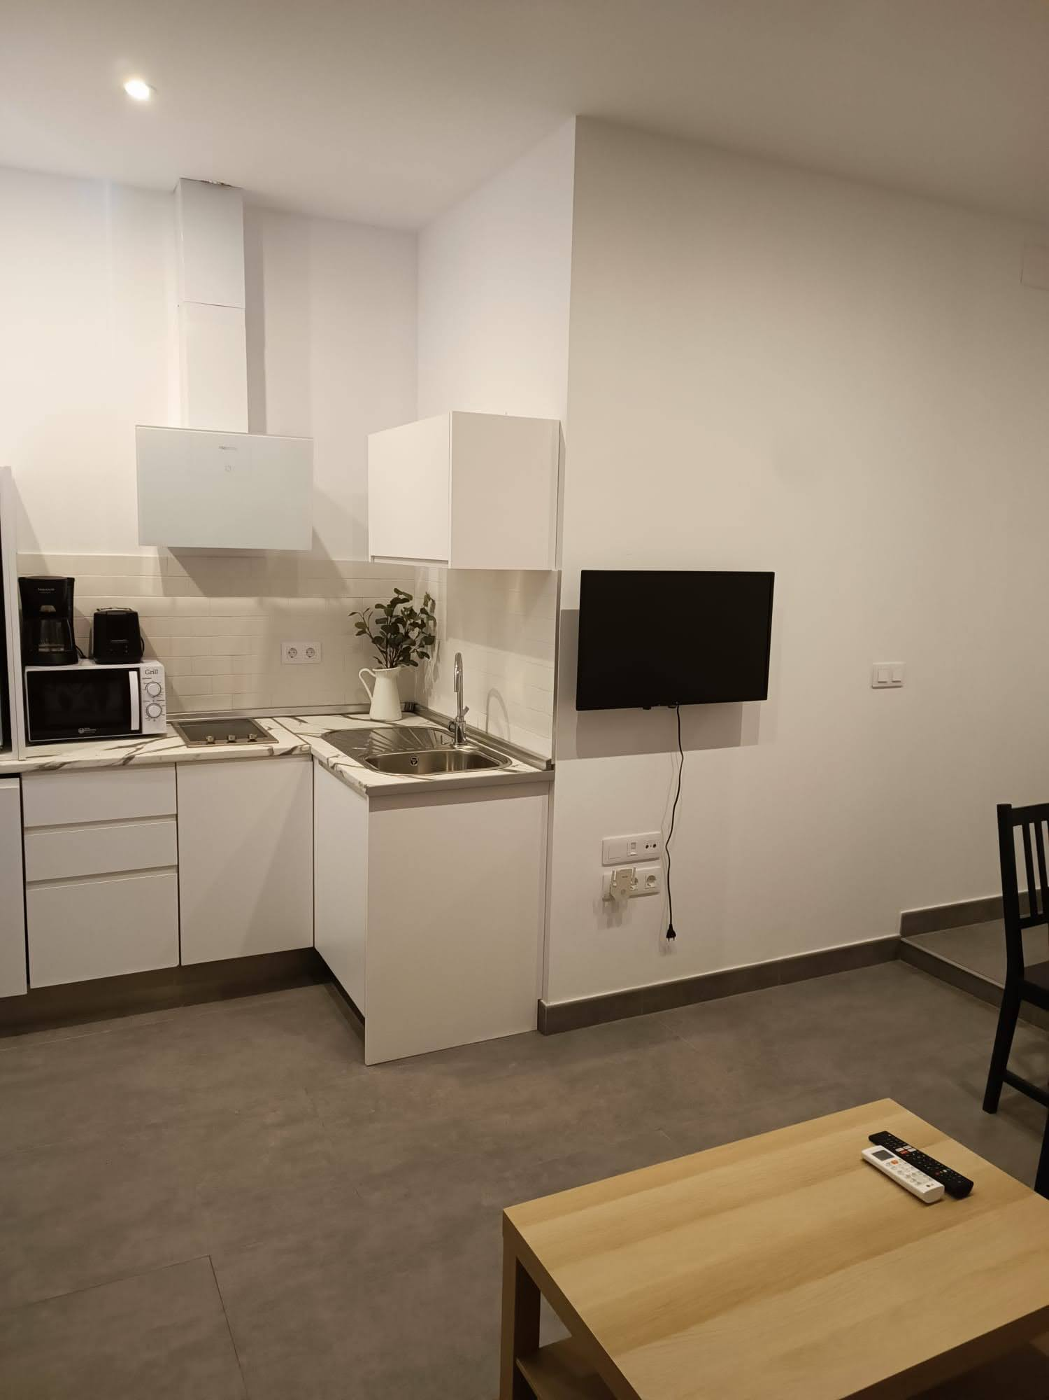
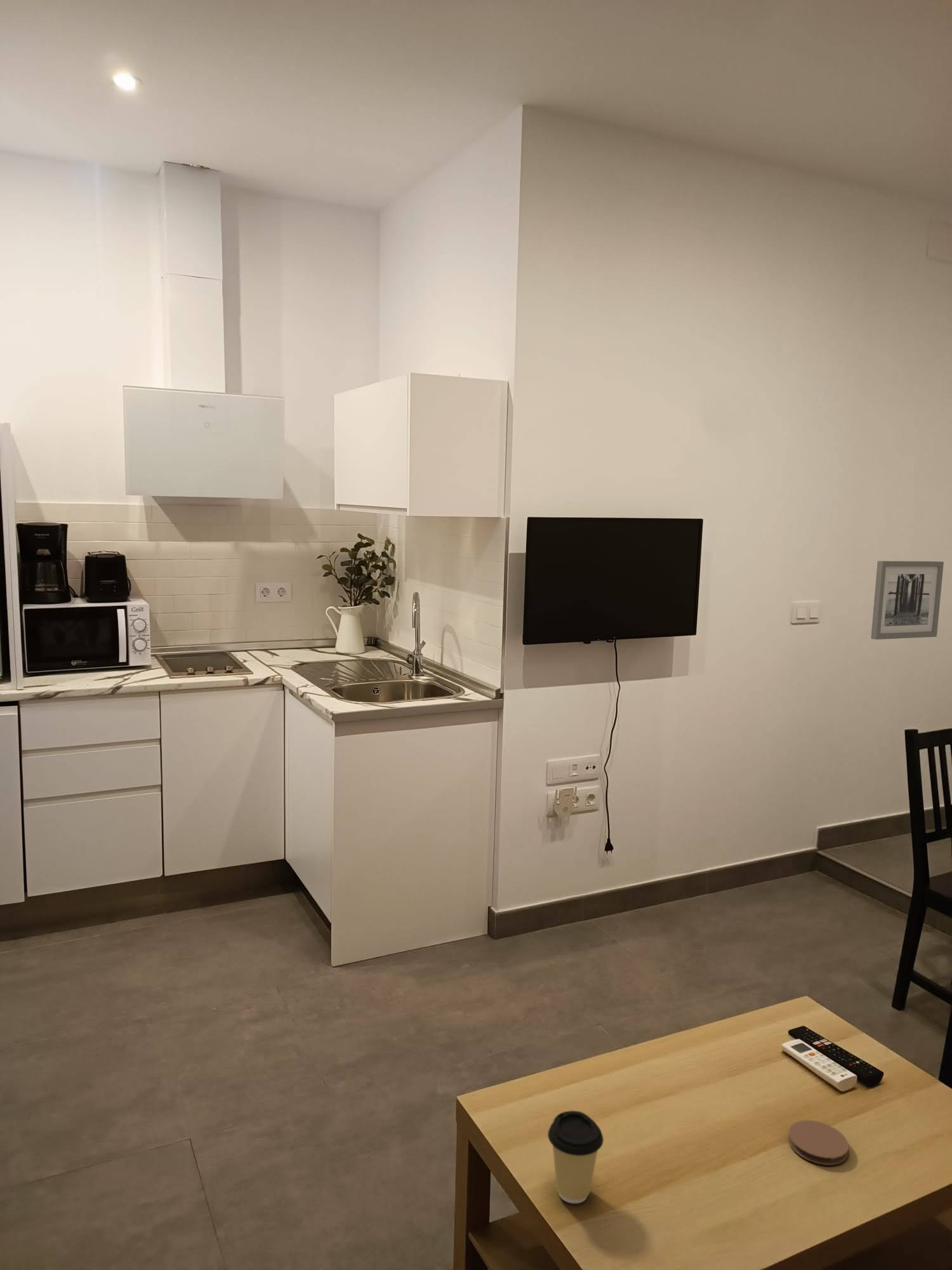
+ coaster (818, 1142)
+ coffee cup (574, 1159)
+ wall art (908, 599)
